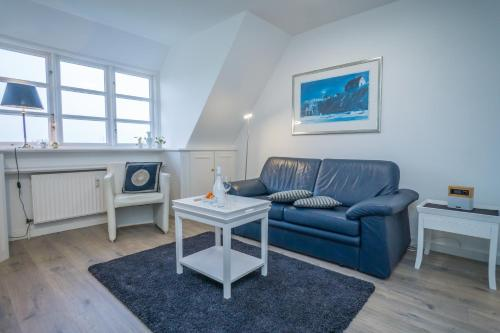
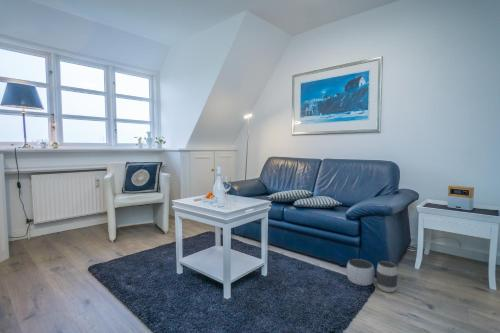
+ waste basket (370, 271)
